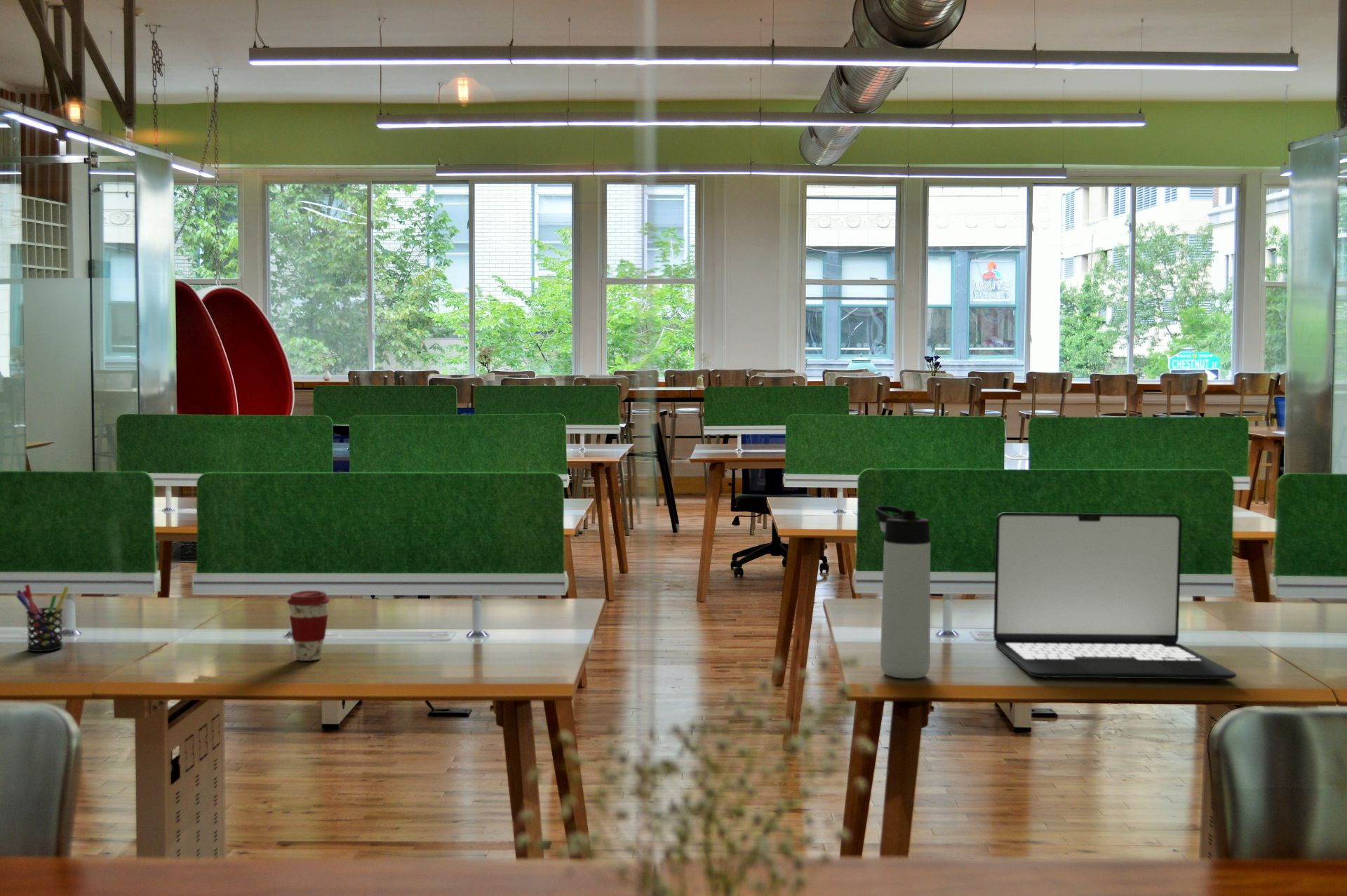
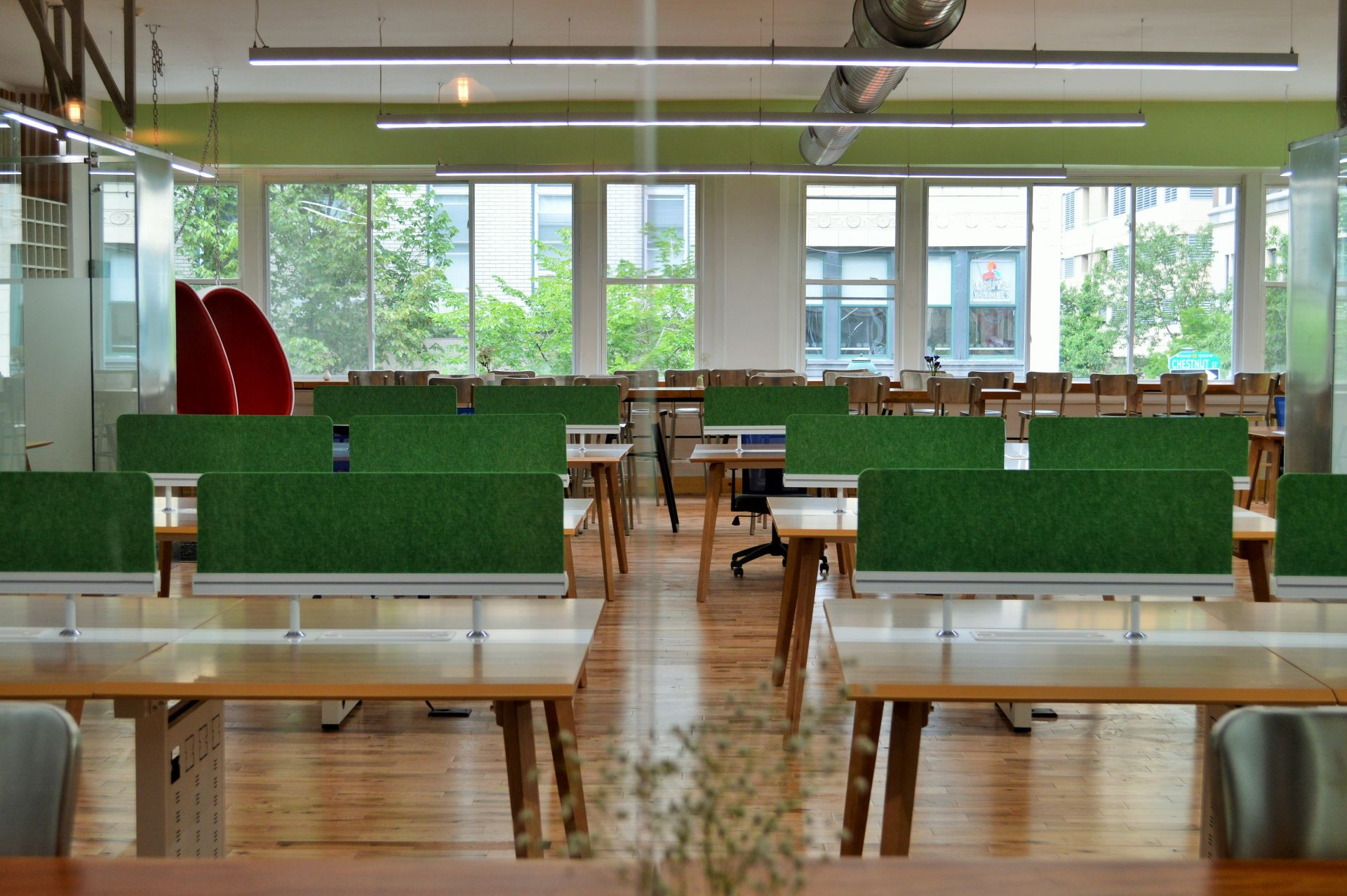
- thermos bottle (899, 590)
- coffee cup (309, 625)
- laptop (1111, 591)
- pen holder (44, 616)
